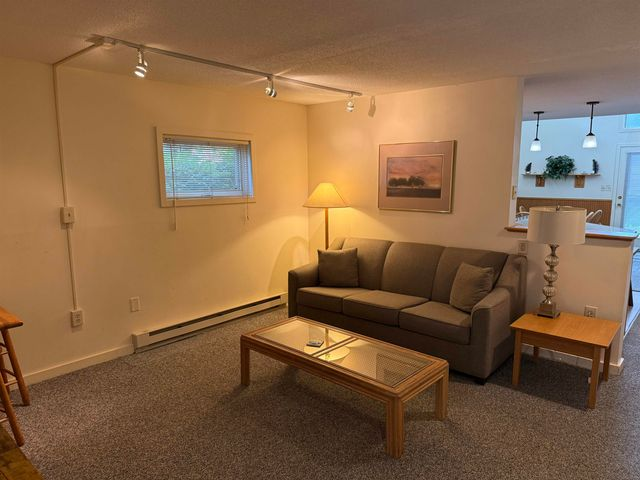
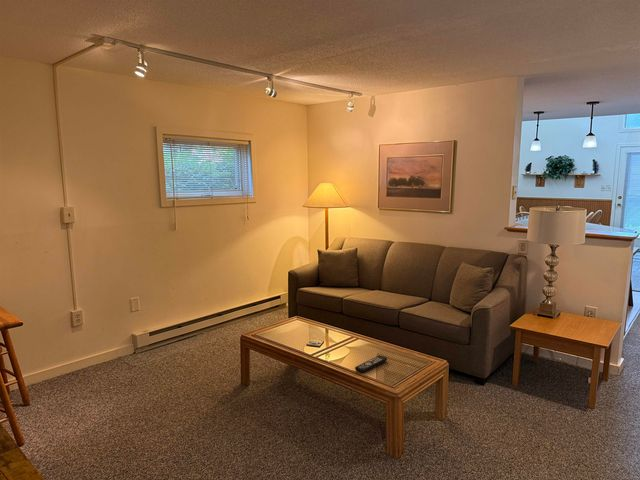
+ remote control (371, 363)
